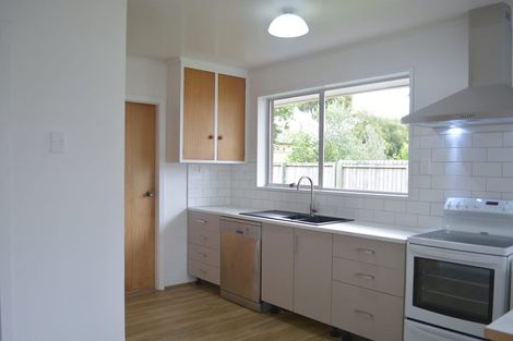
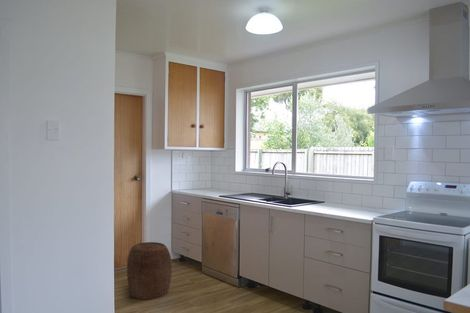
+ stool (149, 268)
